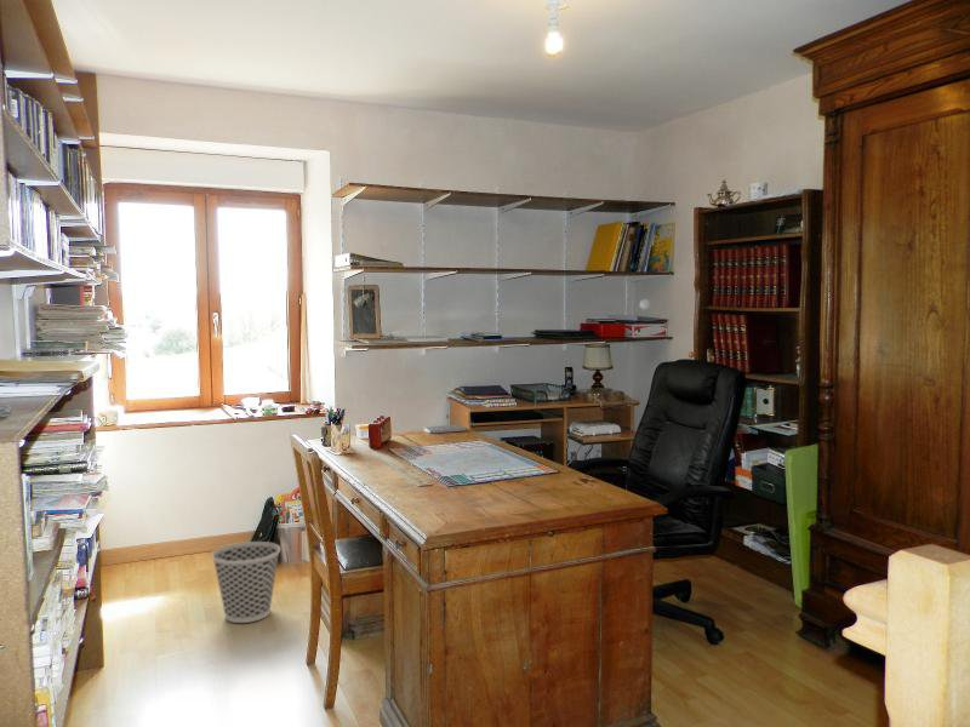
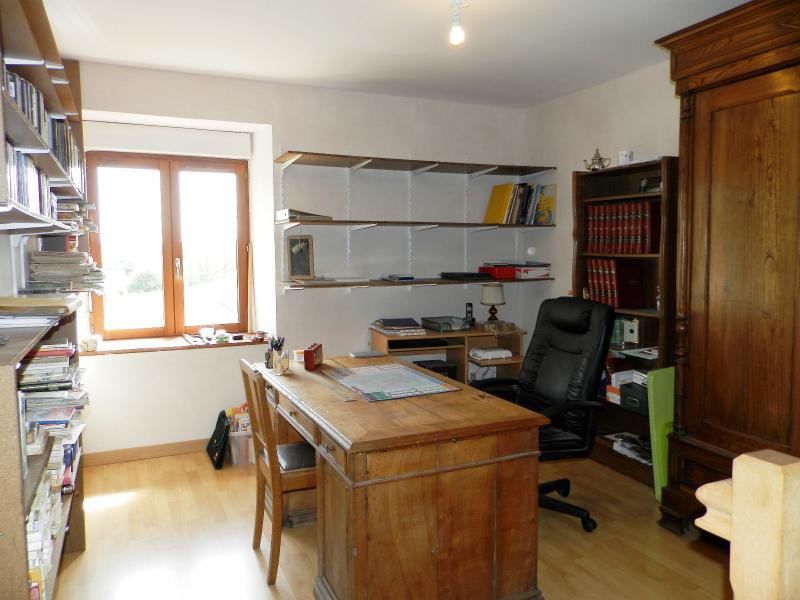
- wastebasket (246, 582)
